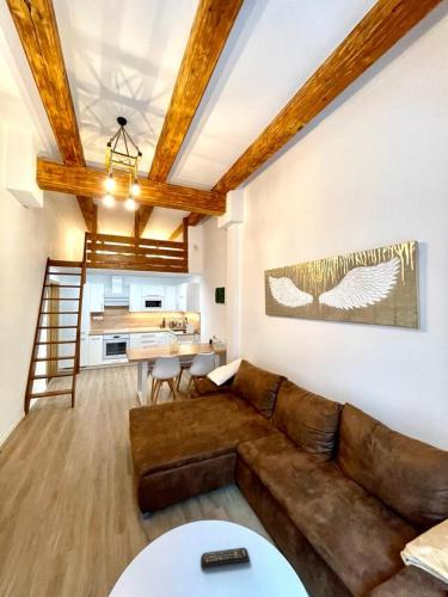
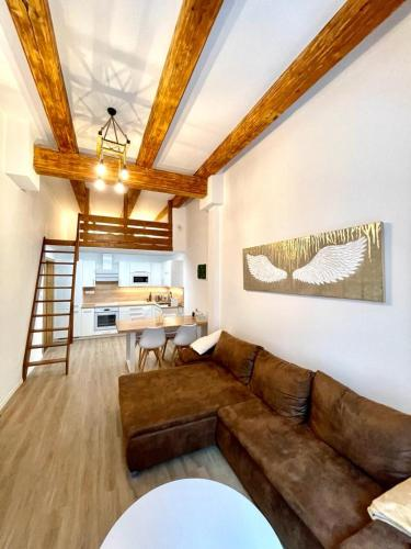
- remote control (225, 558)
